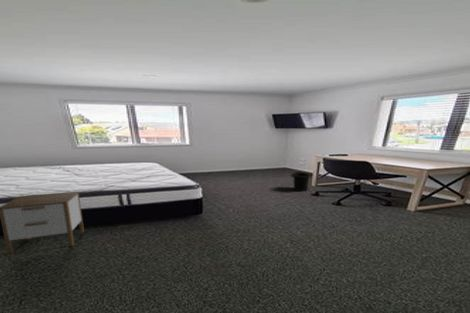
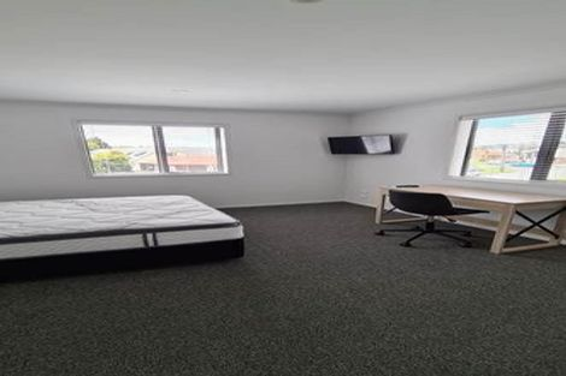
- trash can (300, 181)
- nightstand (45, 221)
